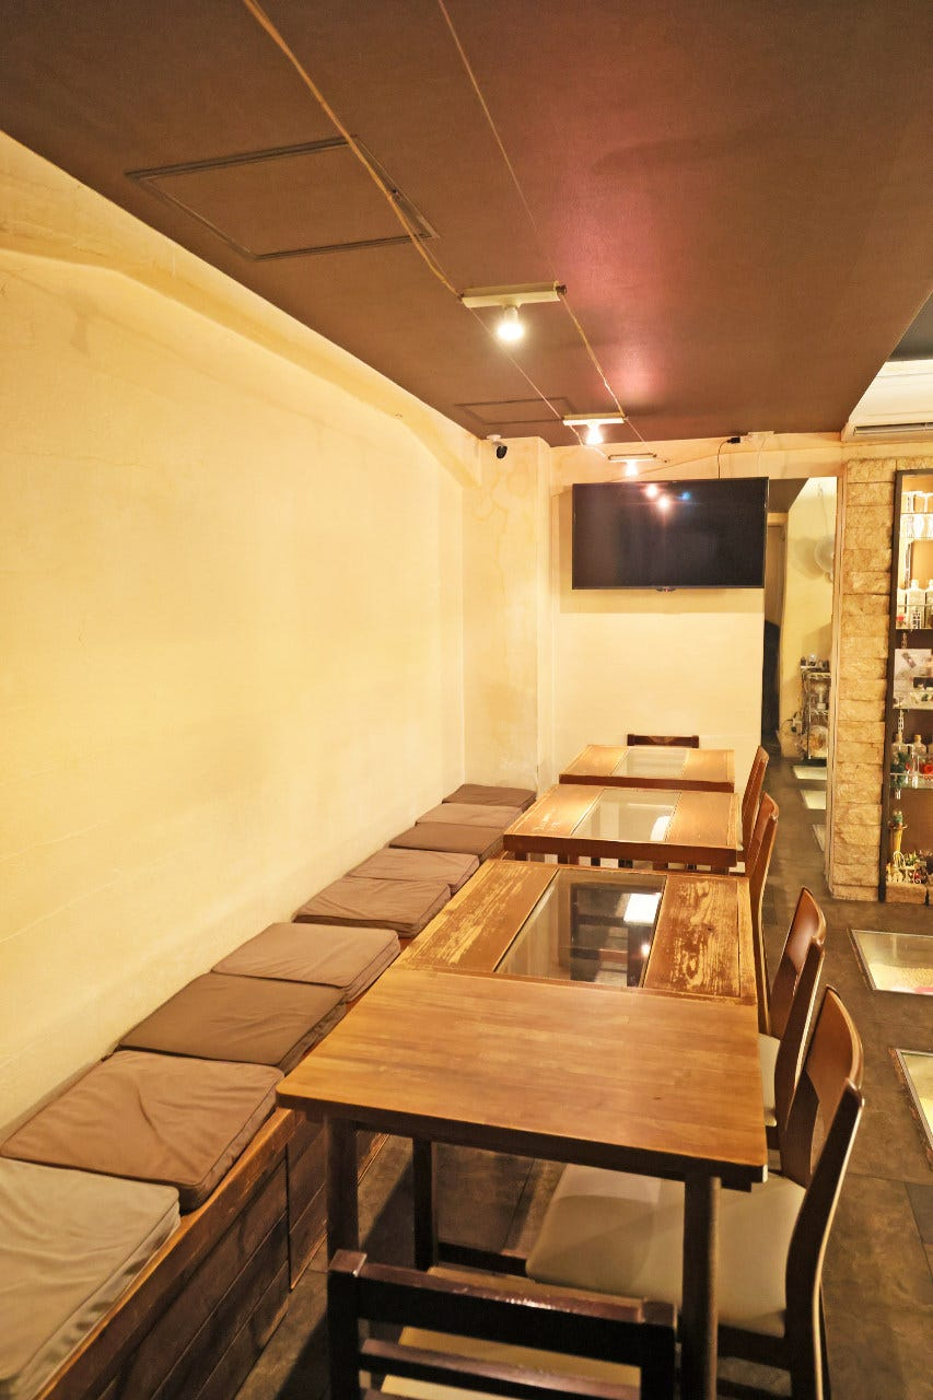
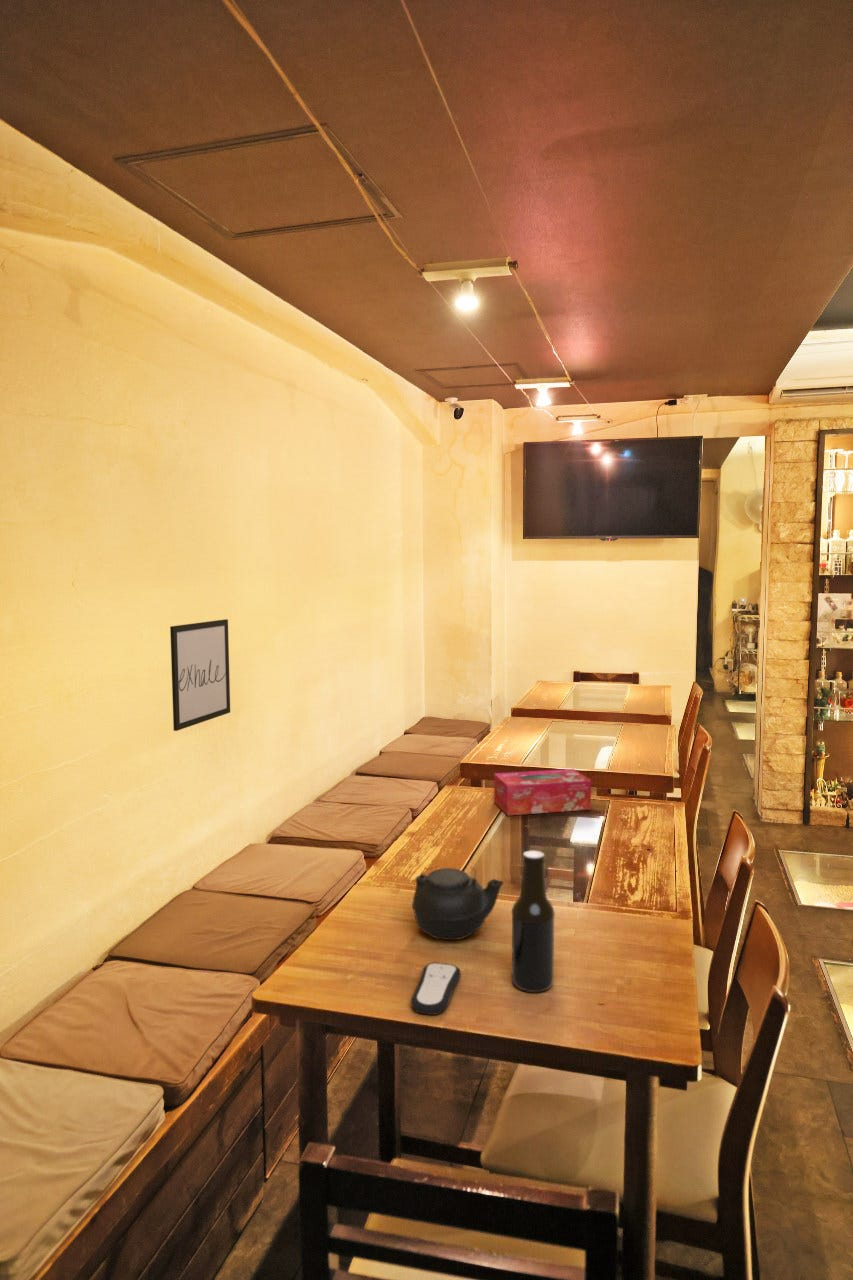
+ wall art (202, 672)
+ tissue box (541, 791)
+ beer bottle (533, 919)
+ remote control (435, 987)
+ teapot (457, 903)
